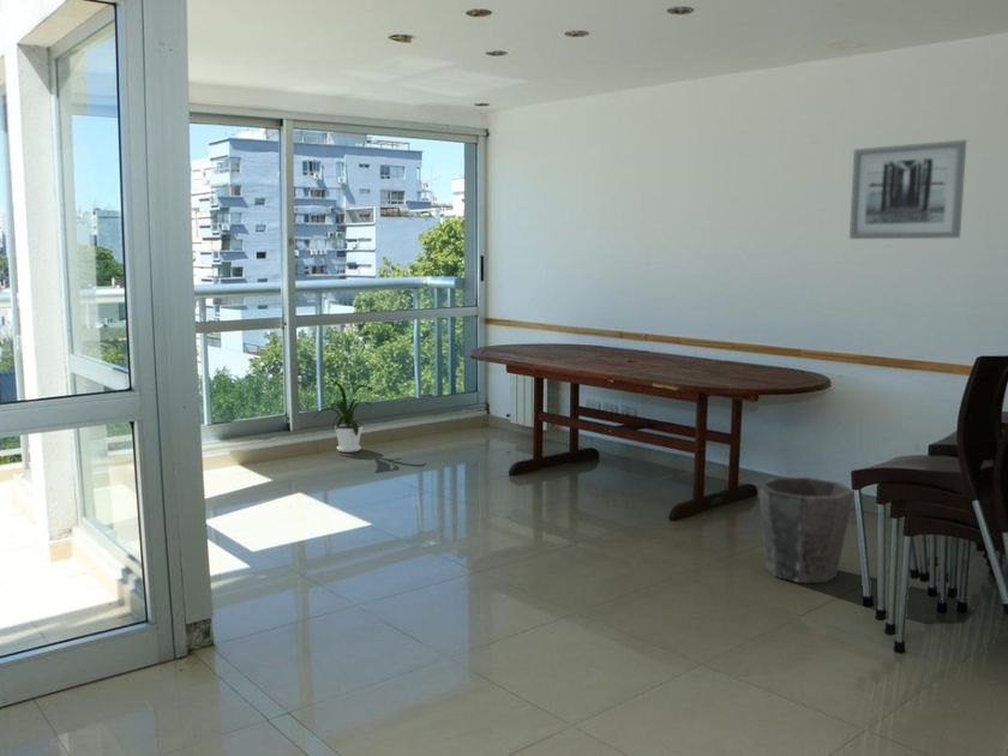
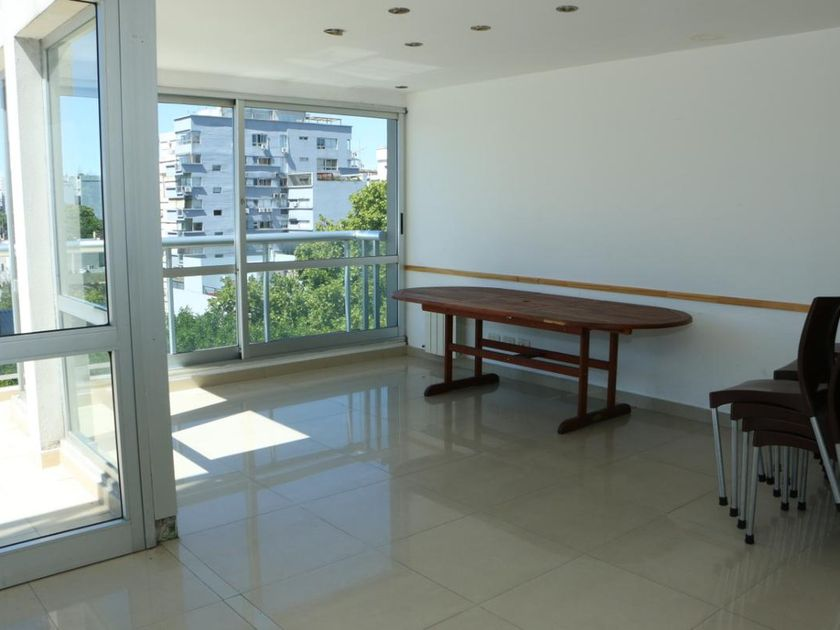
- waste bin (803, 529)
- house plant (347, 414)
- wall art (905, 191)
